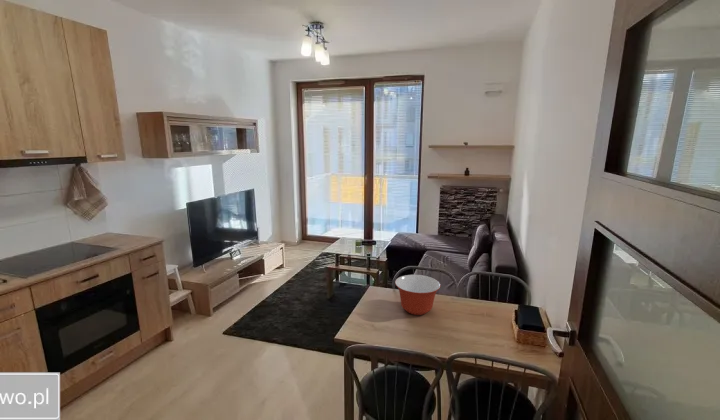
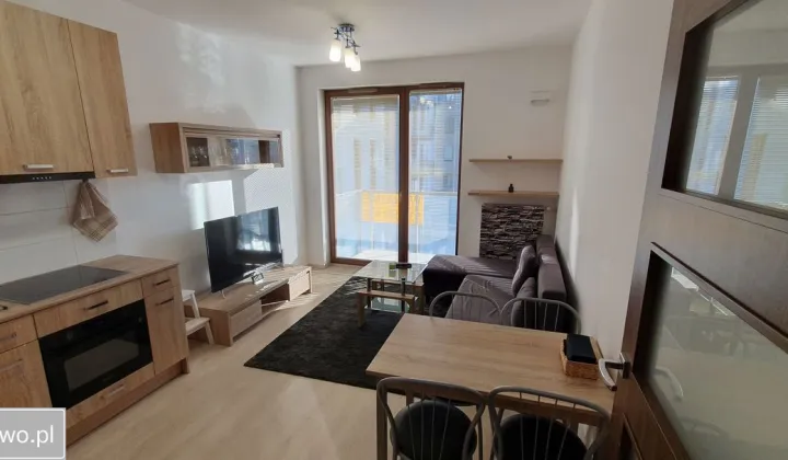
- mixing bowl (417, 296)
